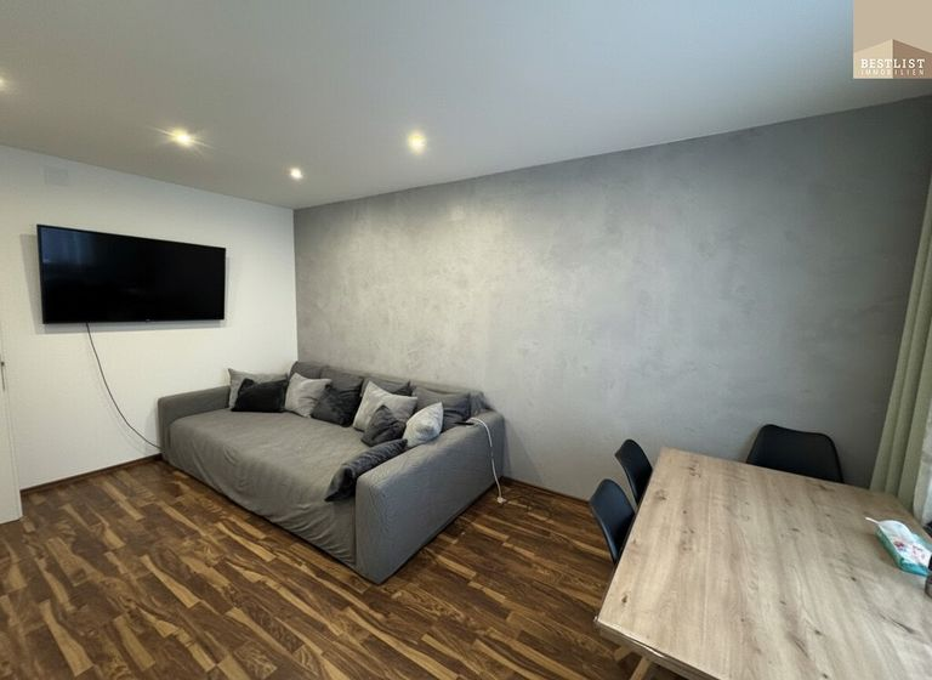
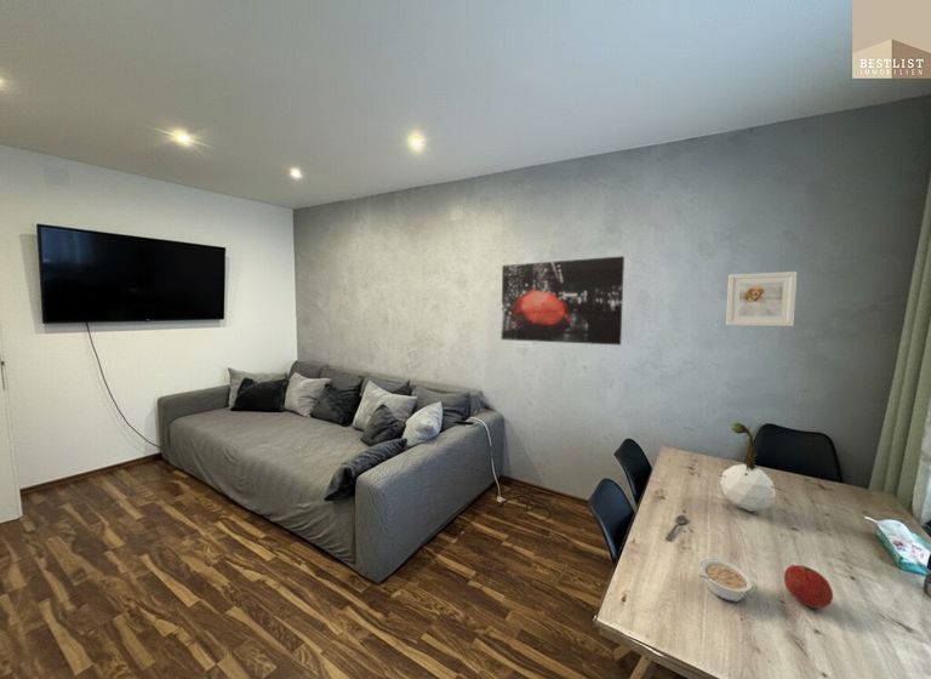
+ legume (725, 581)
+ fruit (806, 584)
+ spoon (675, 526)
+ plant (753, 468)
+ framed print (759, 299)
+ wall art (556, 302)
